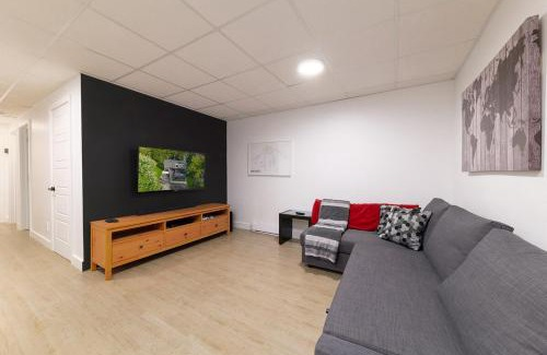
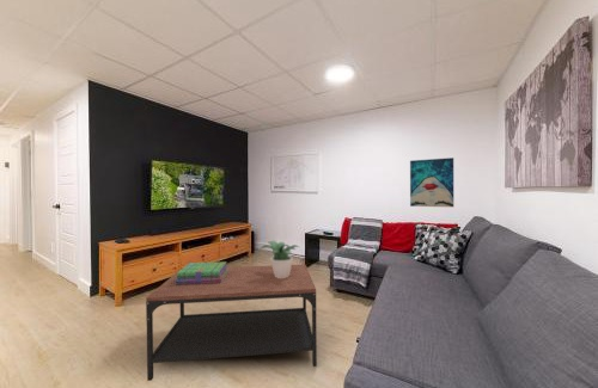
+ wall art (431, 183)
+ potted plant (279, 258)
+ coffee table (240, 312)
+ stack of books (203, 271)
